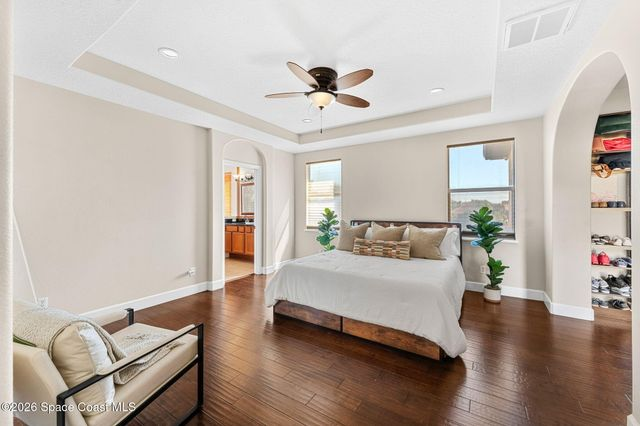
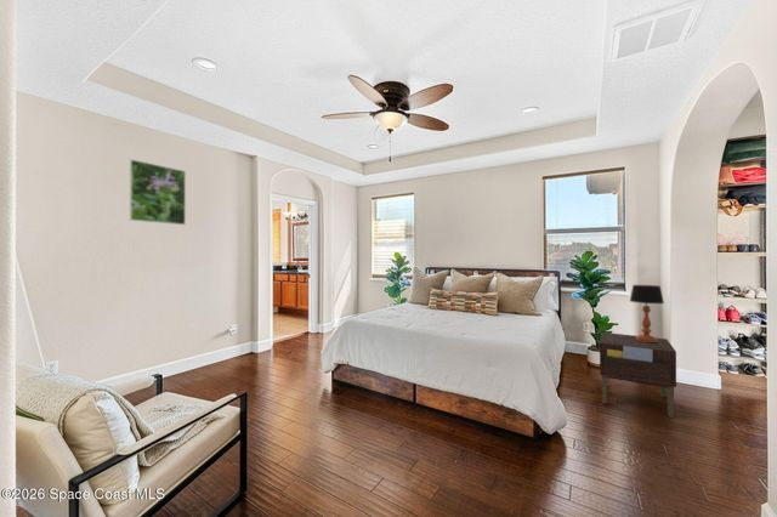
+ nightstand (634, 370)
+ table lamp (646, 313)
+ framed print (159, 194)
